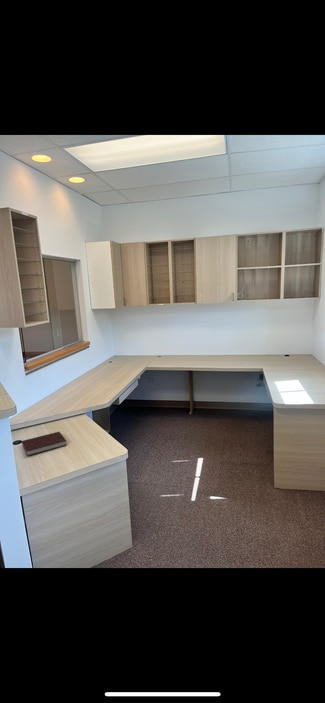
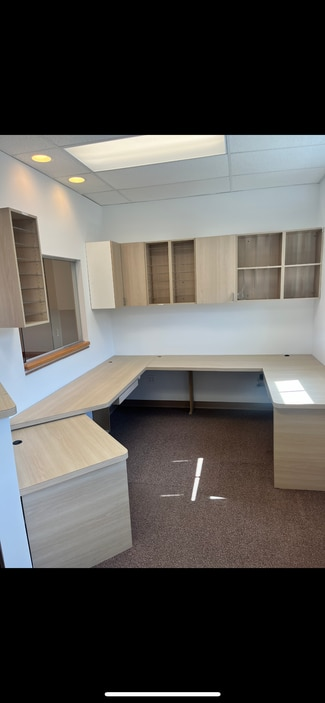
- notebook (44, 442)
